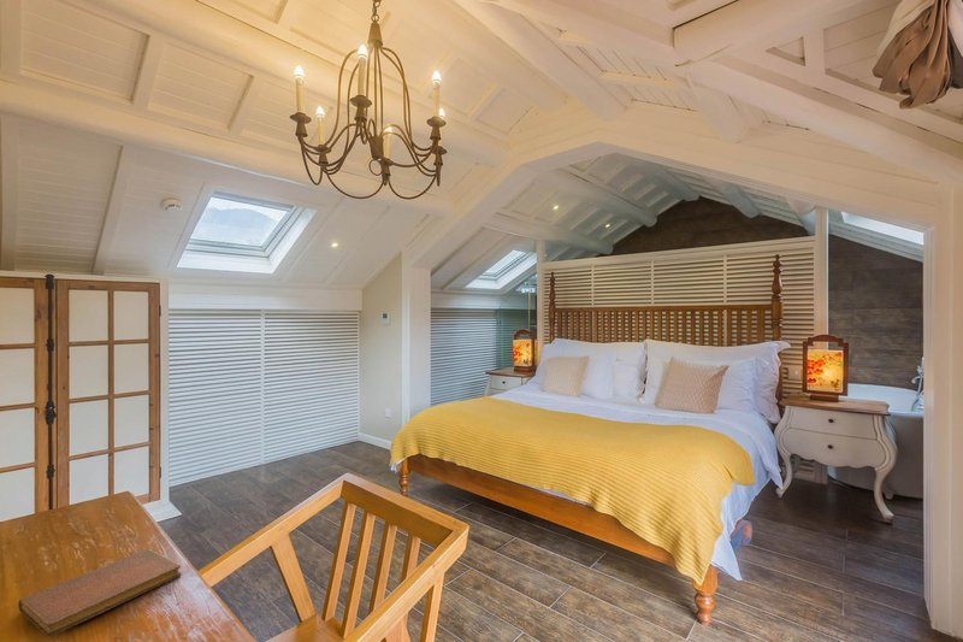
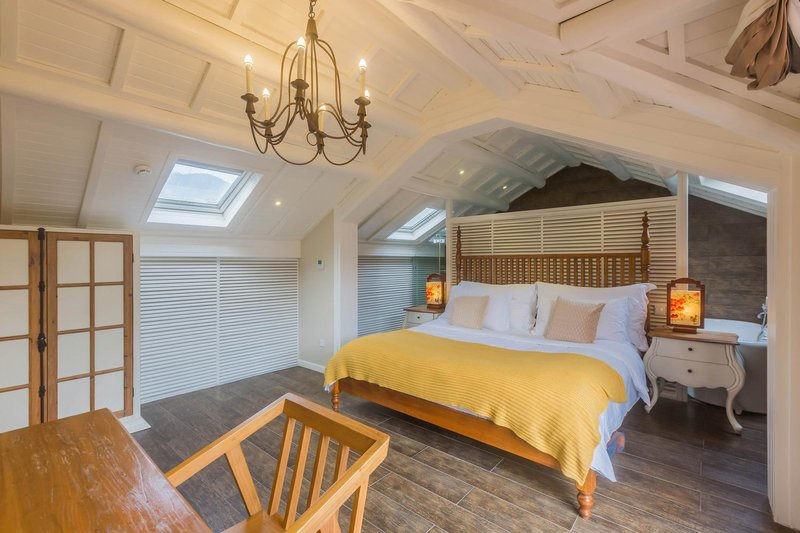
- notebook (105, 585)
